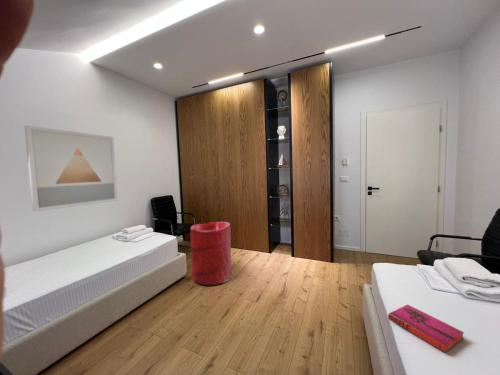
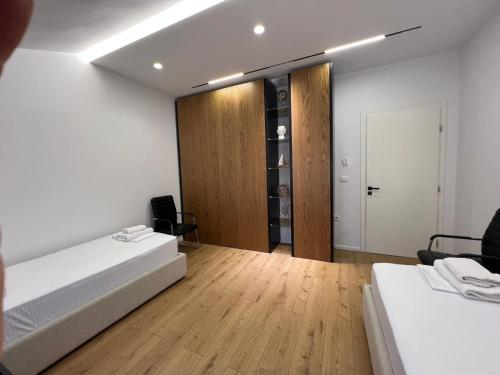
- laundry hamper (211, 249)
- wall art (78, 169)
- hardback book (423, 325)
